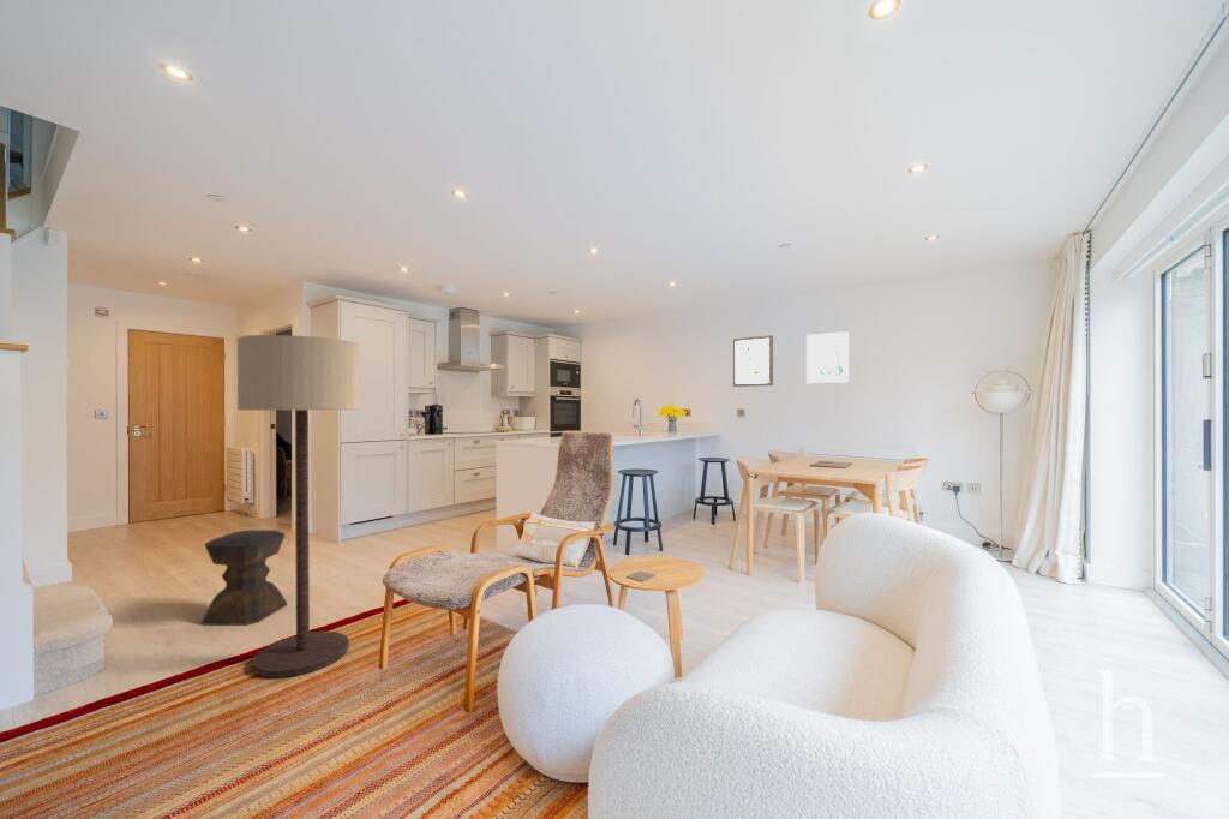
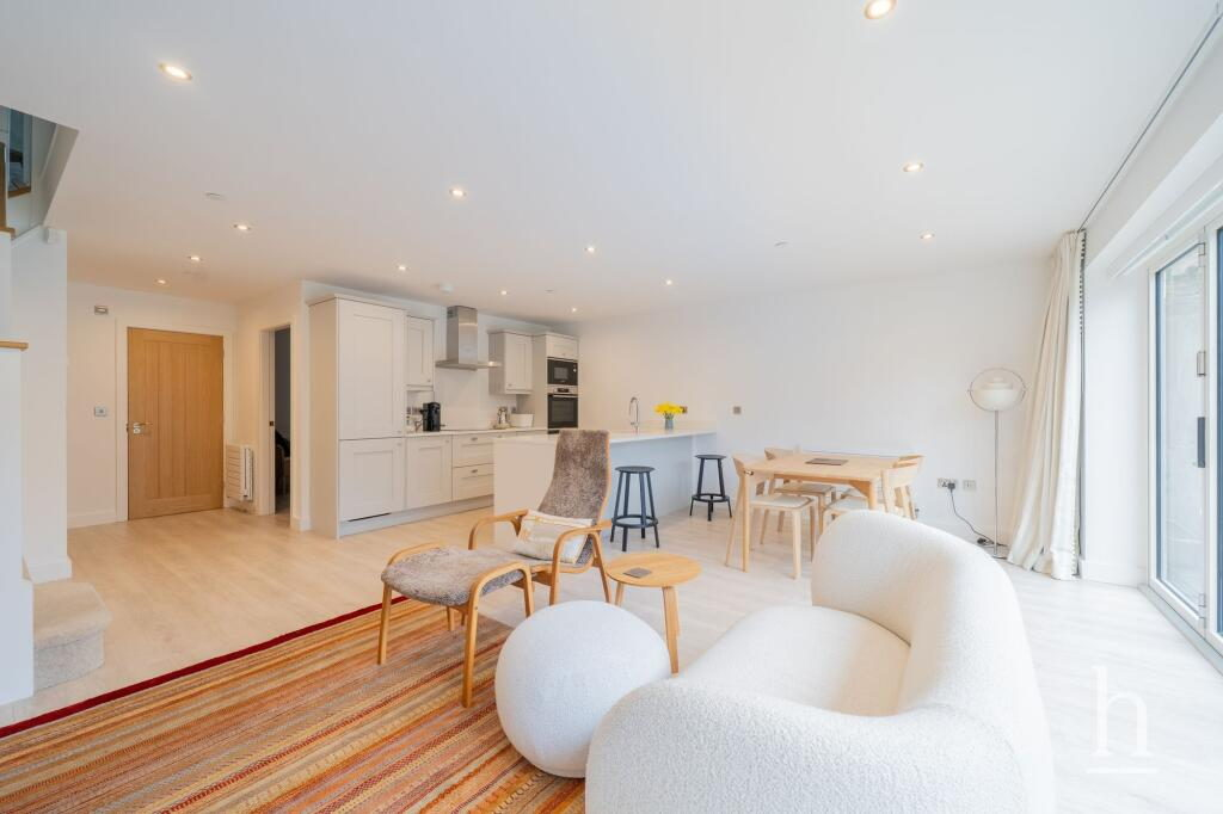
- floor lamp (301, 498)
- wall art (751, 361)
- stool (246, 574)
- wall art (827, 358)
